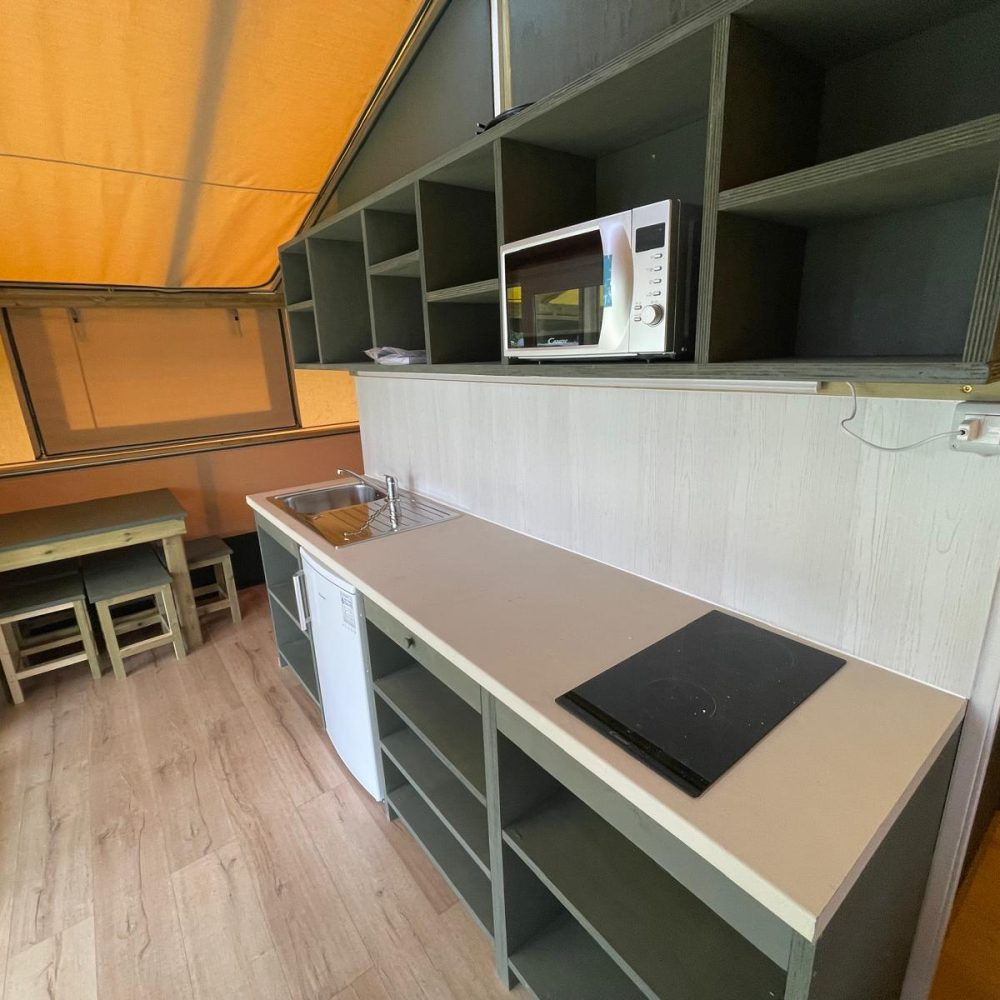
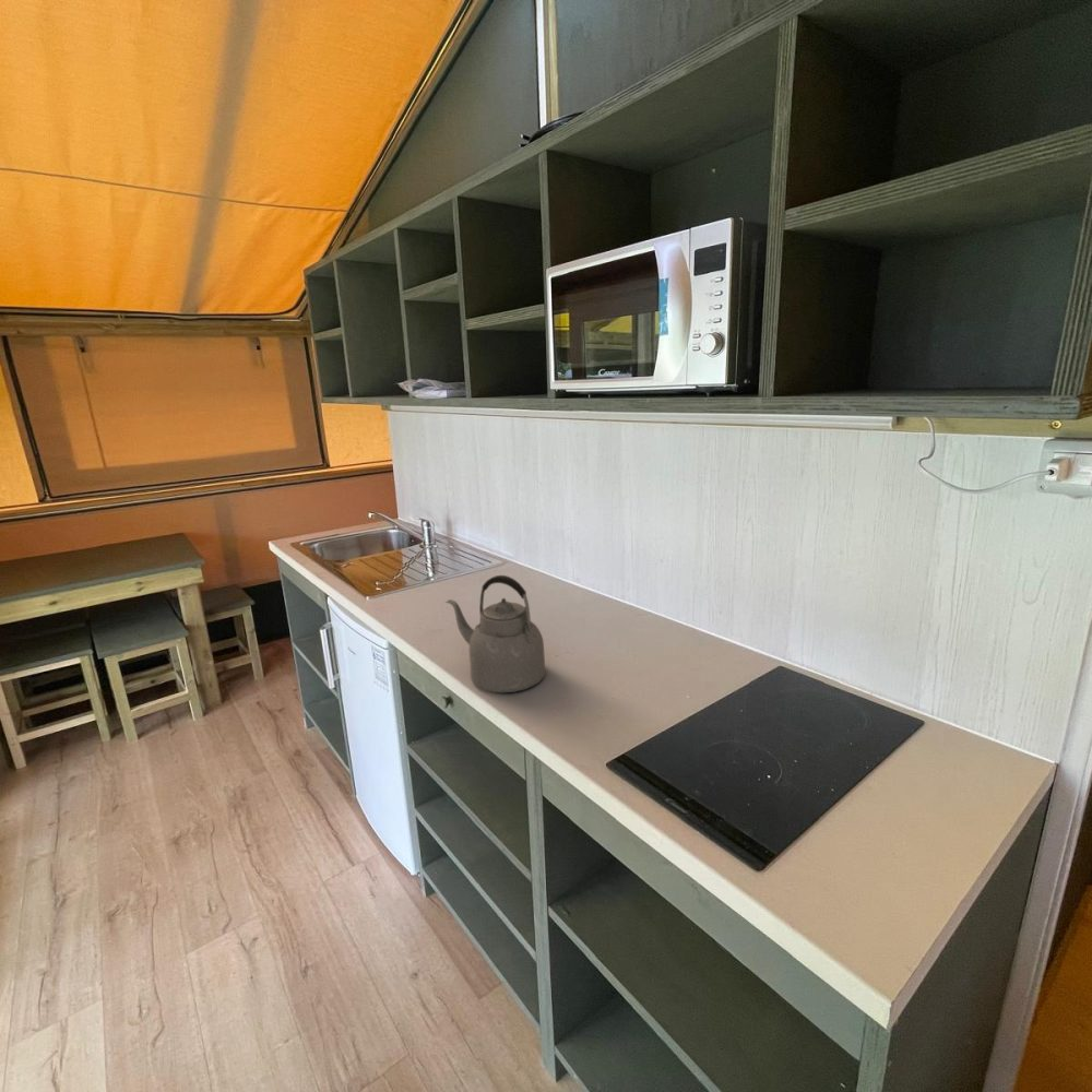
+ kettle (490, 624)
